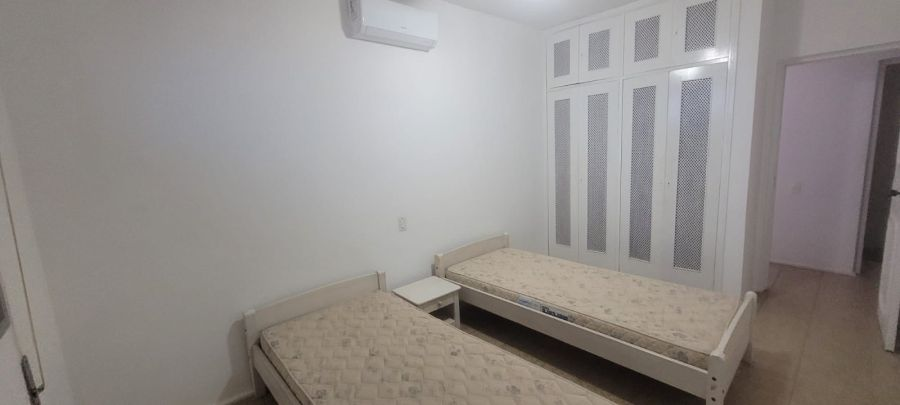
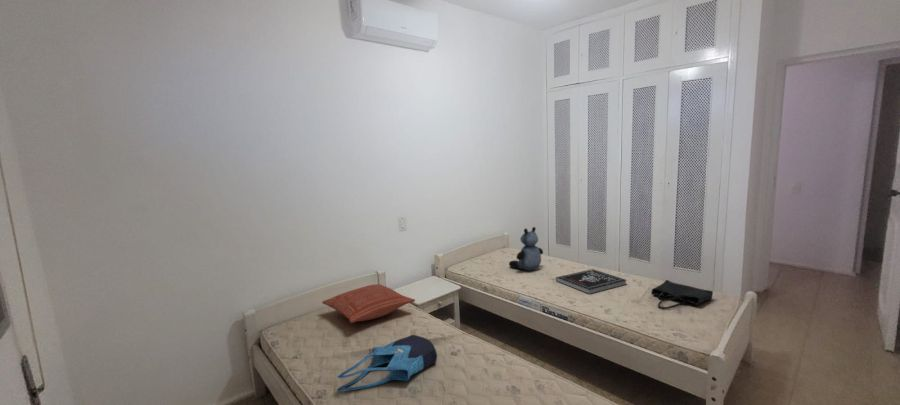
+ teddy bear (525, 247)
+ book (590, 280)
+ pillow (367, 301)
+ tote bag (387, 362)
+ tote bag (675, 295)
